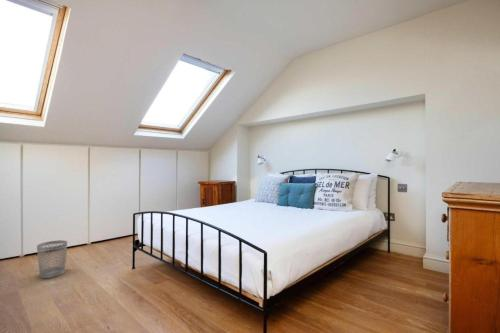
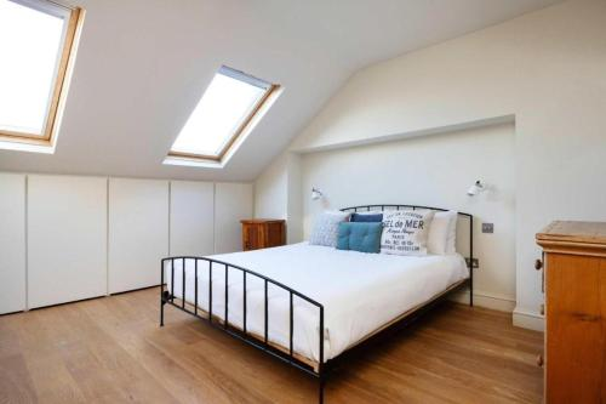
- wastebasket (53, 259)
